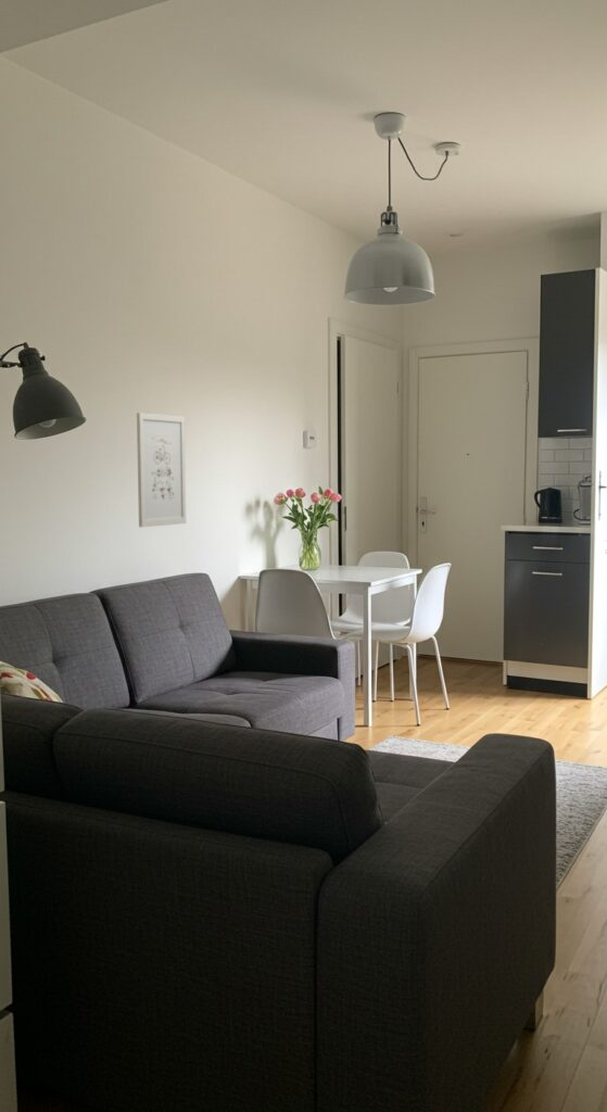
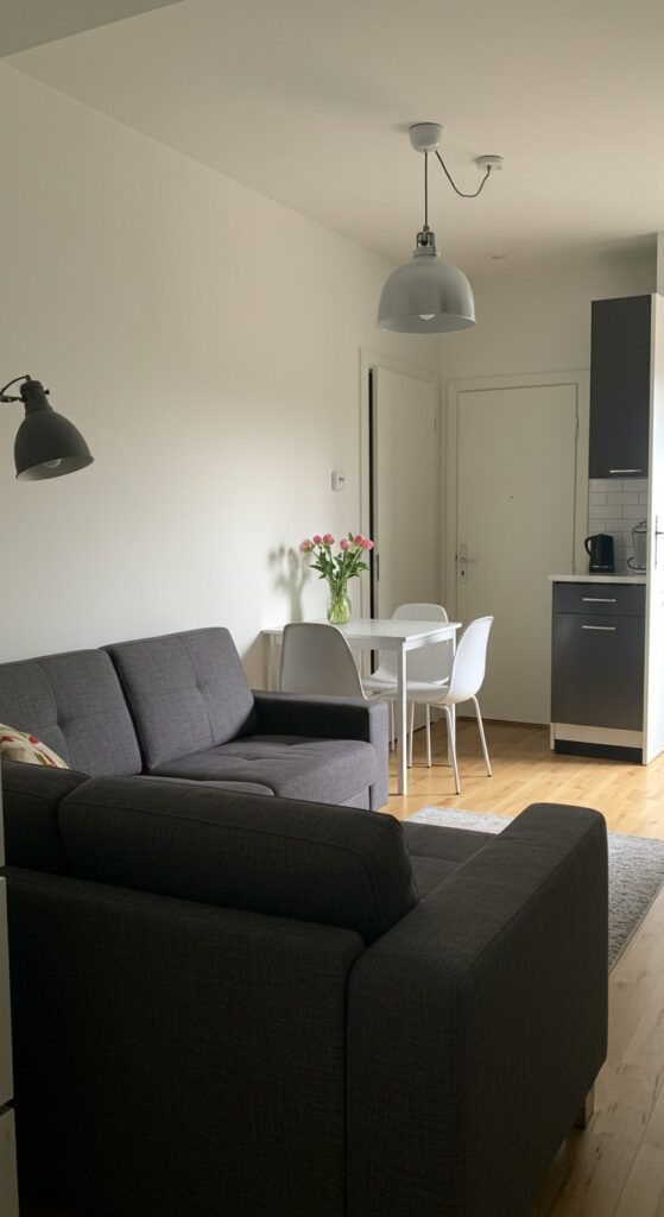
- wall art (162, 470)
